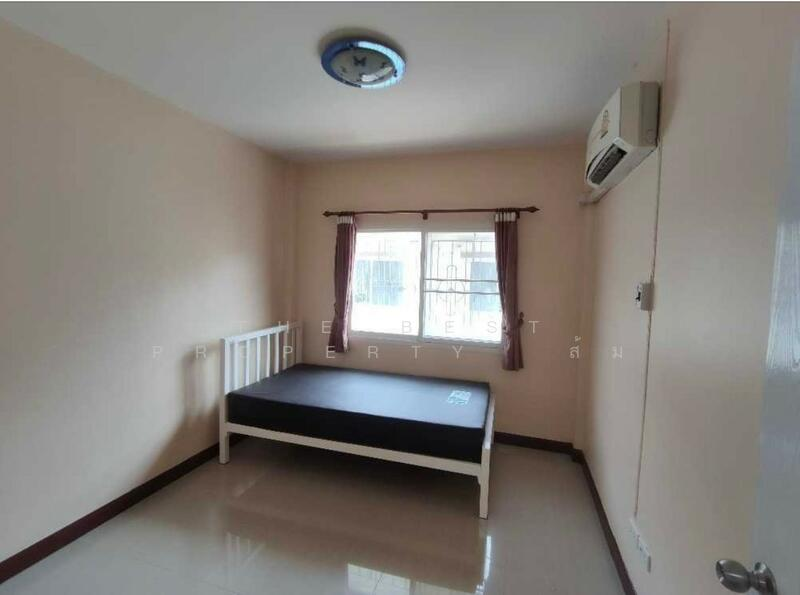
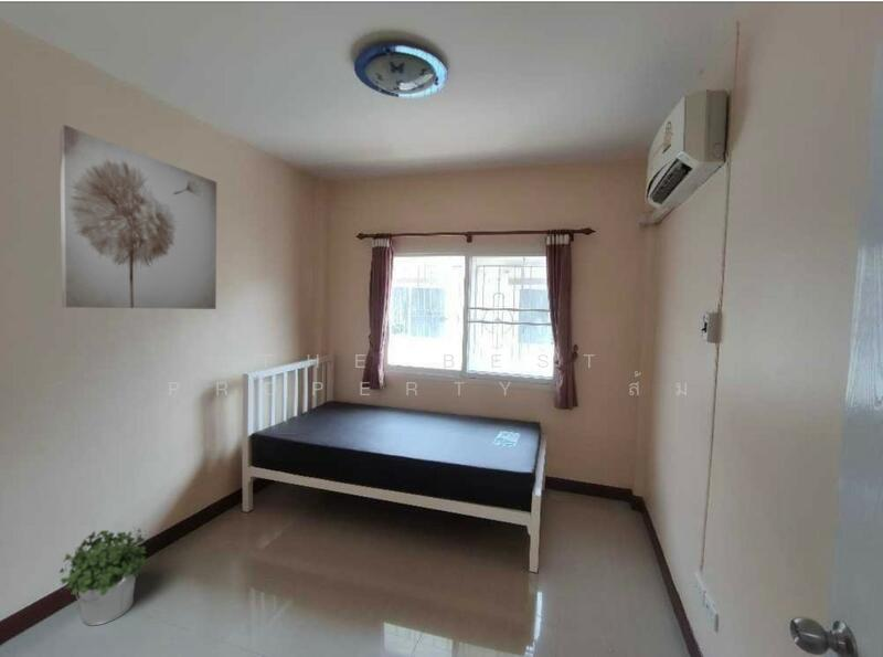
+ wall art (151, 234)
+ potted plant (106, 574)
